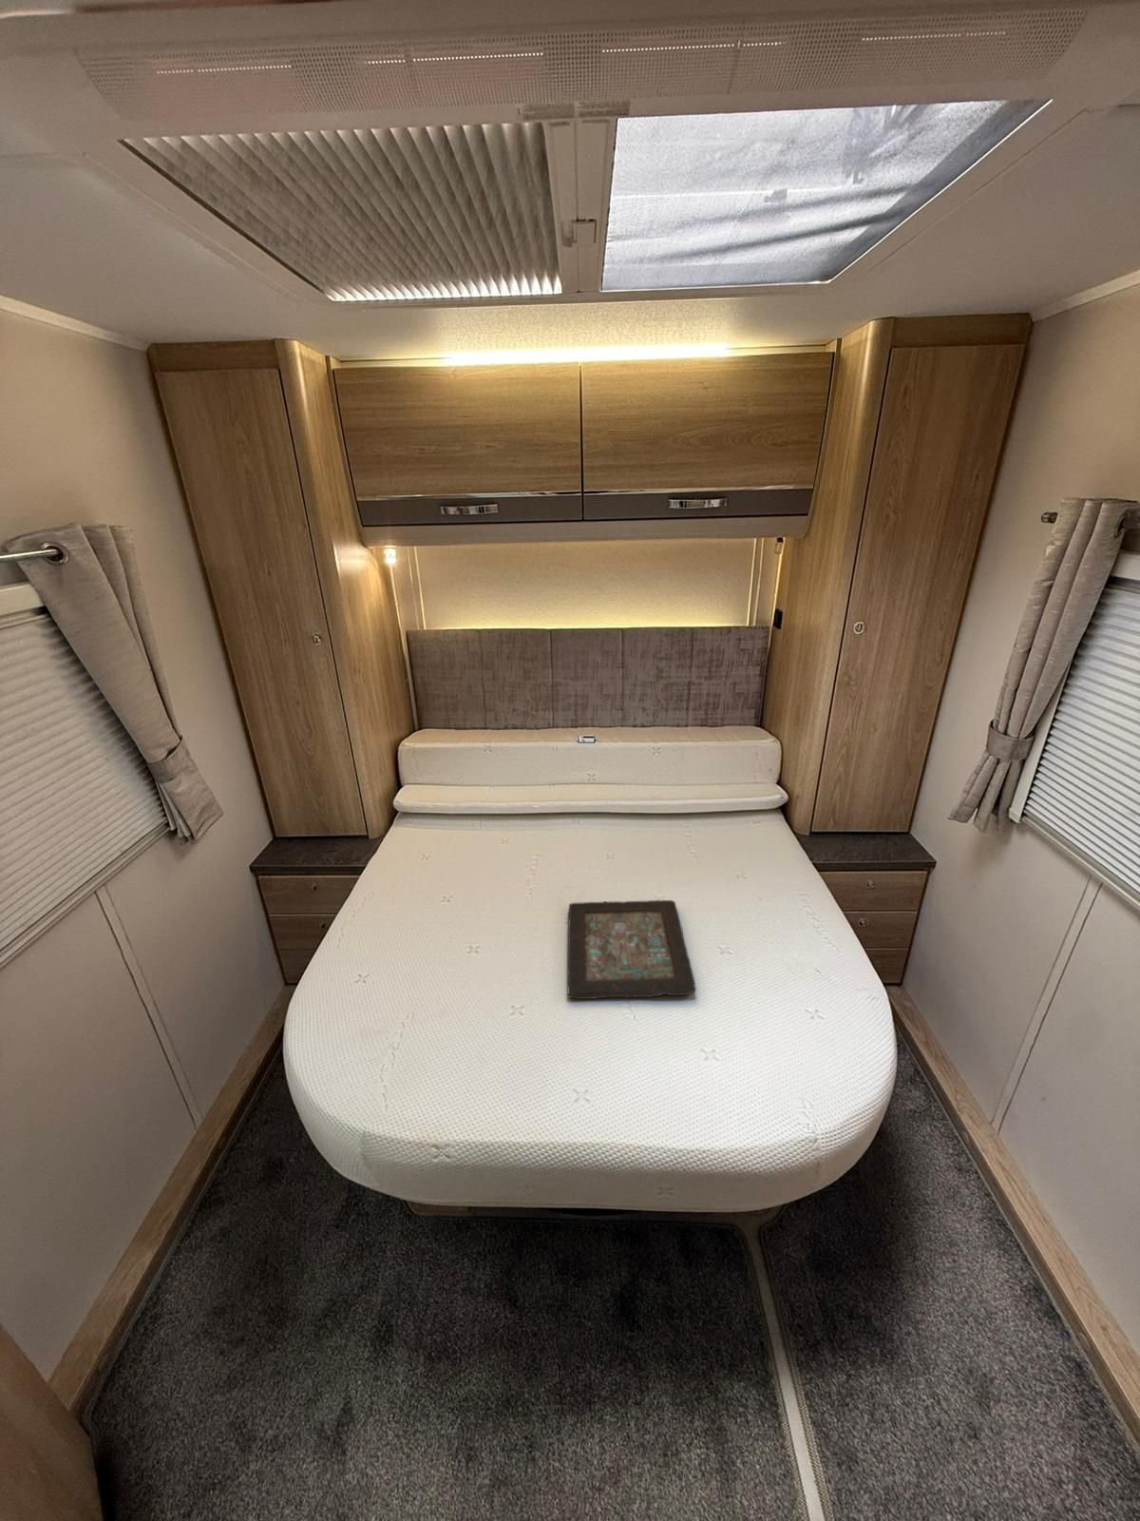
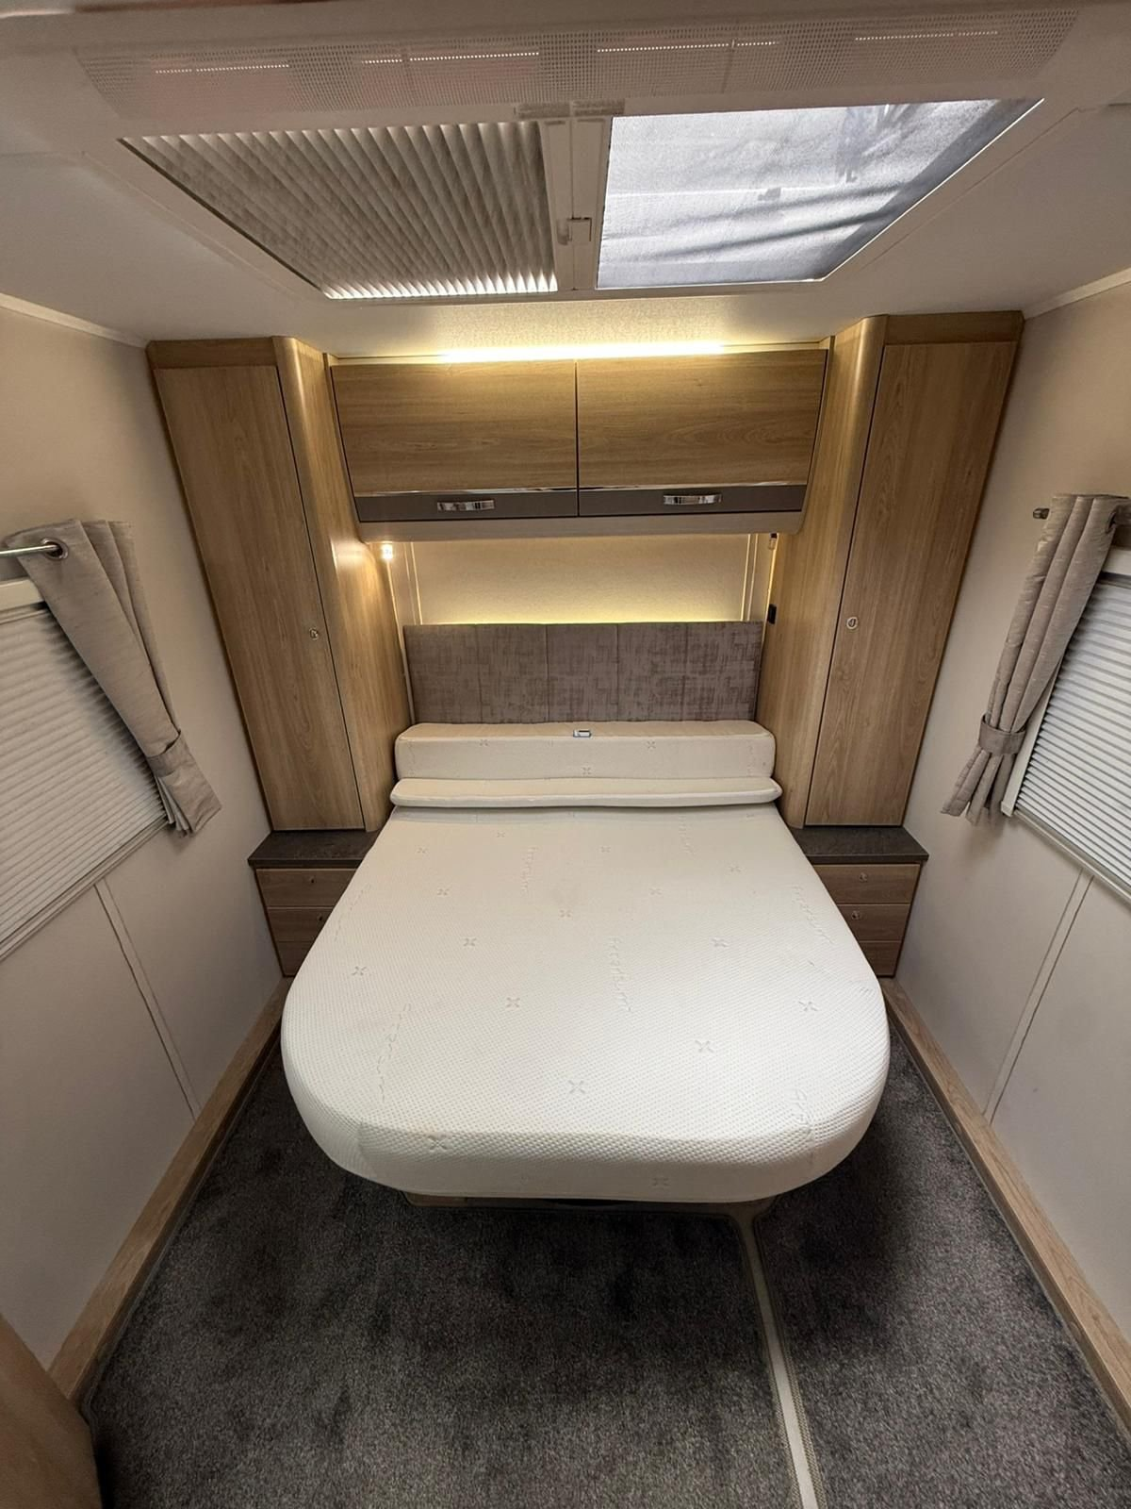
- decorative tray (626, 945)
